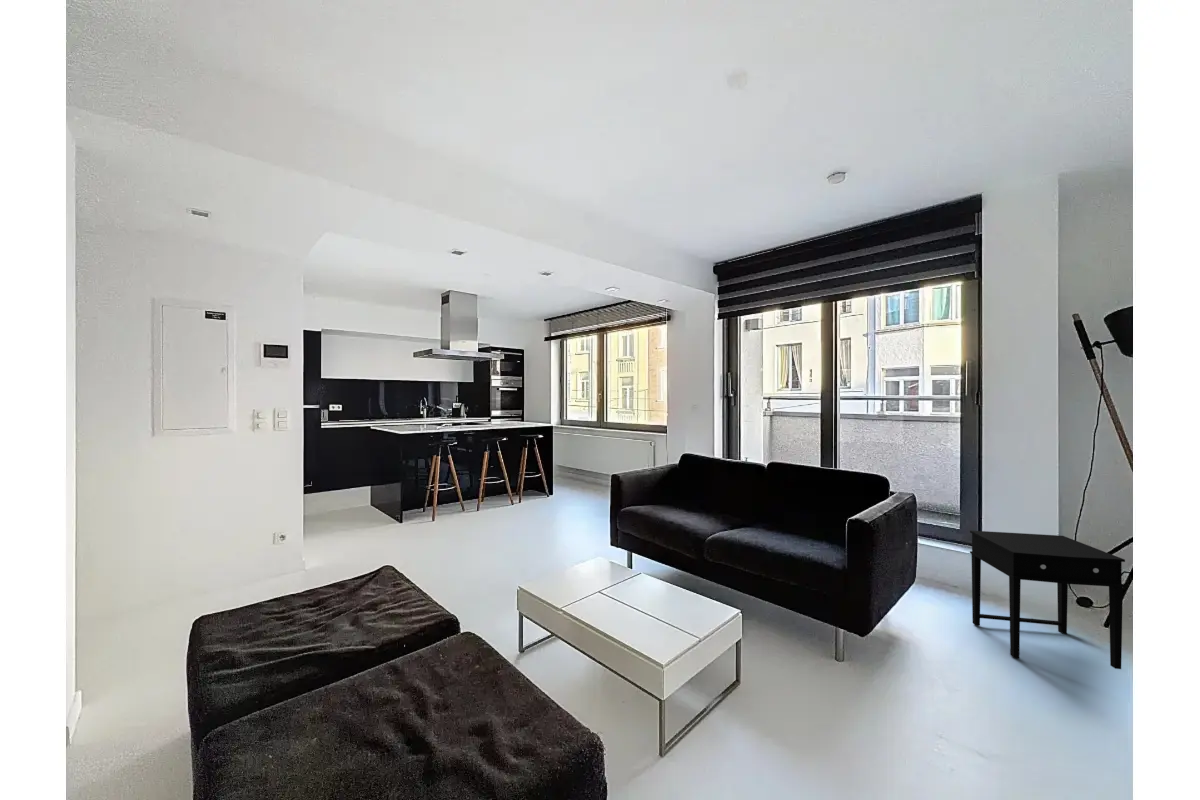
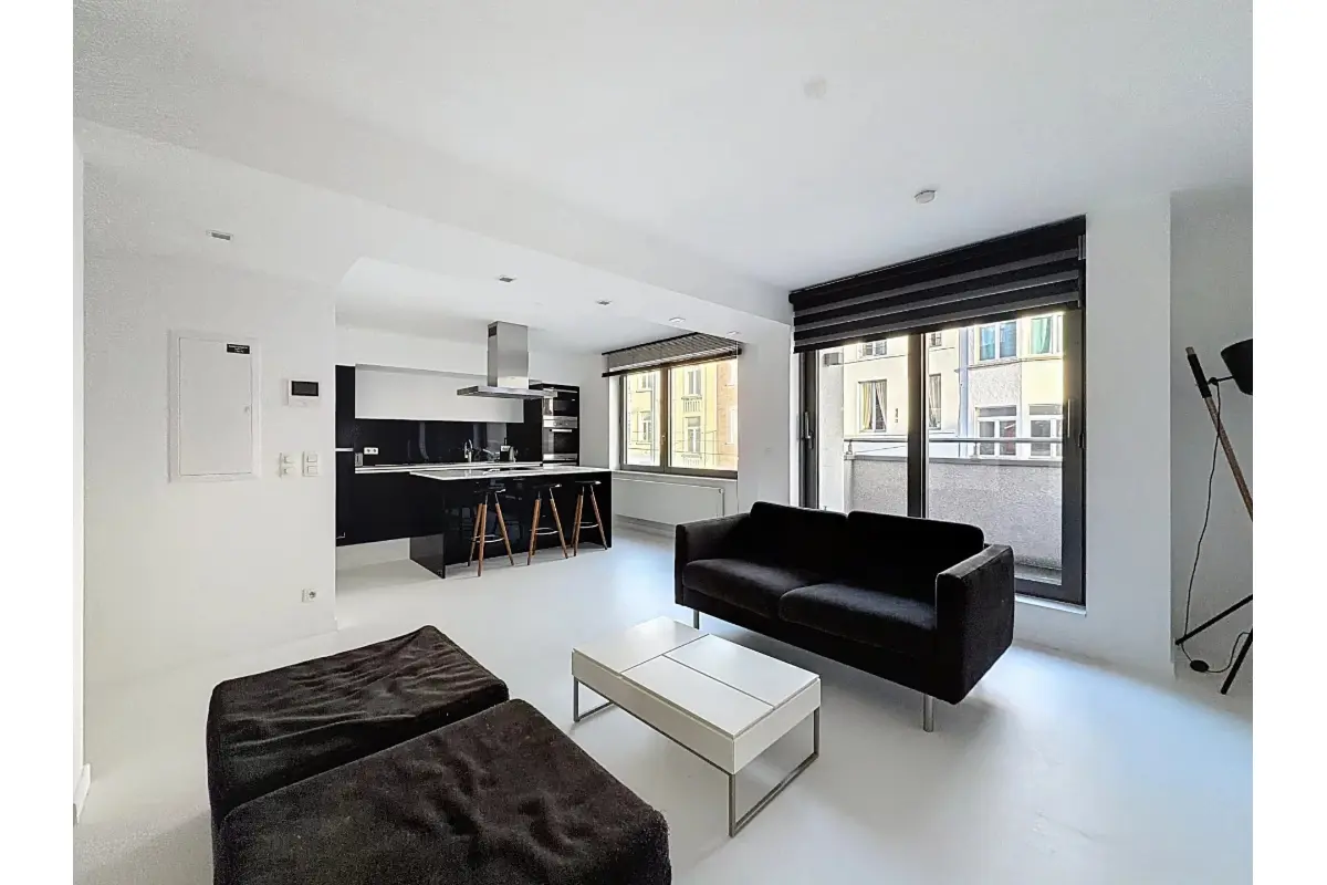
- side table (1041, 581)
